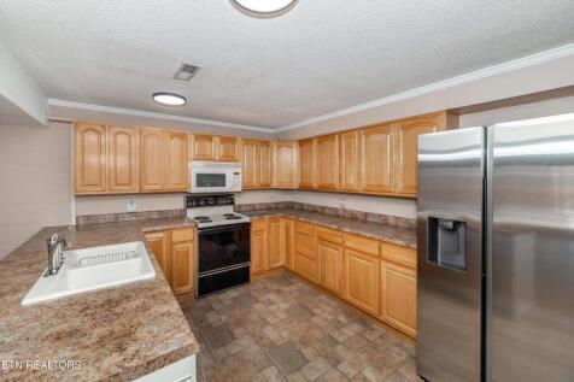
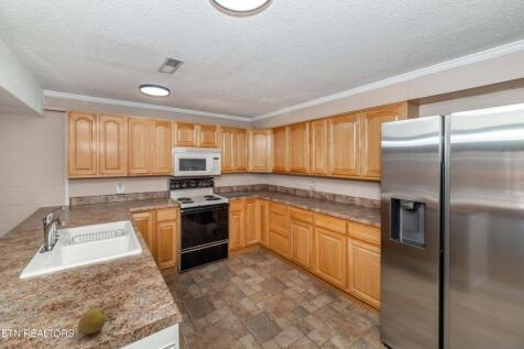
+ fruit (92, 320)
